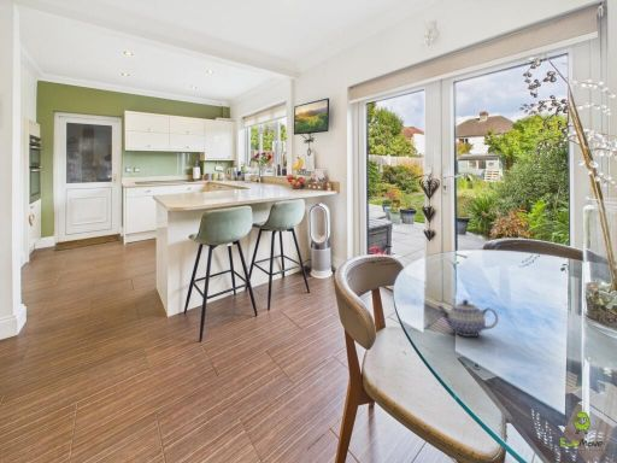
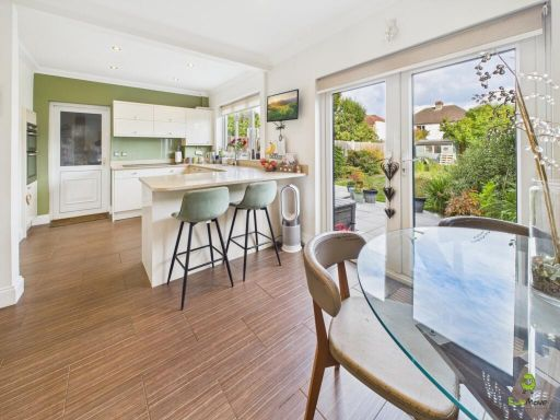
- teapot (465, 316)
